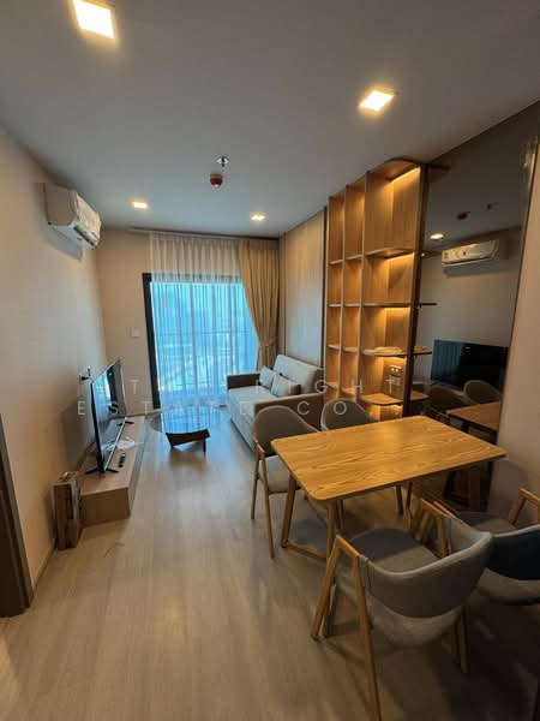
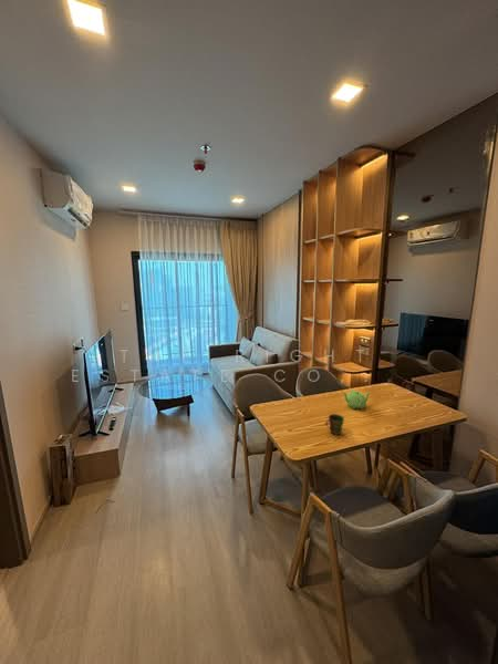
+ teapot (355, 398)
+ cup (333, 425)
